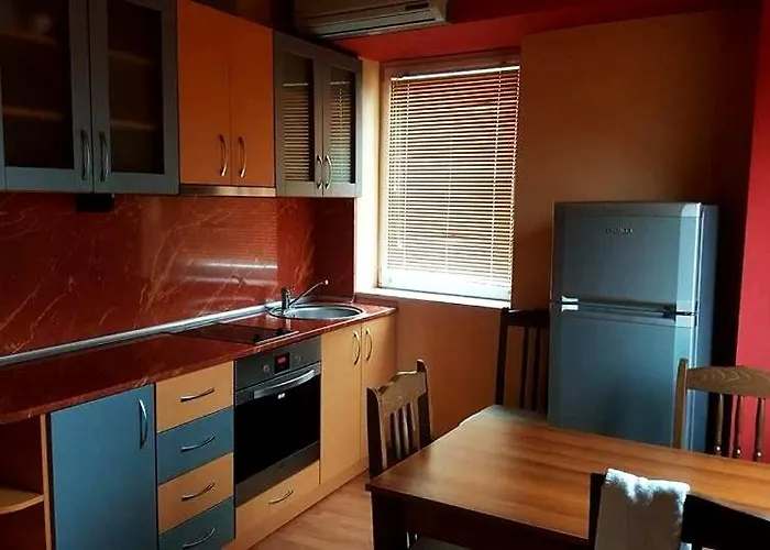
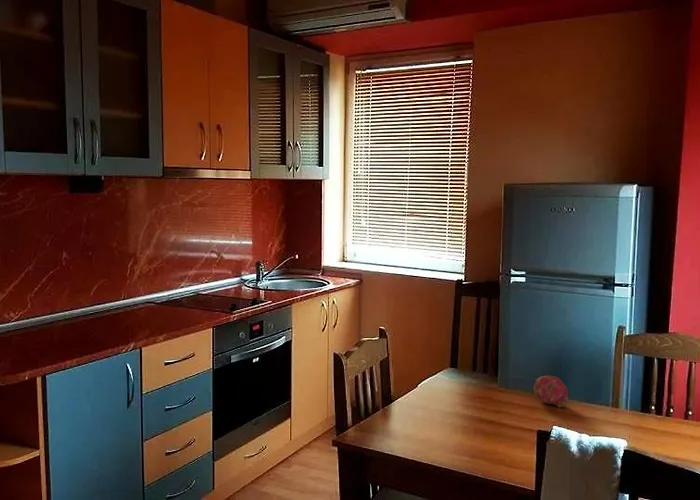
+ fruit (551, 389)
